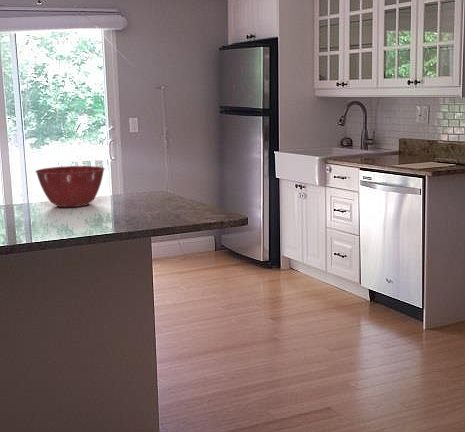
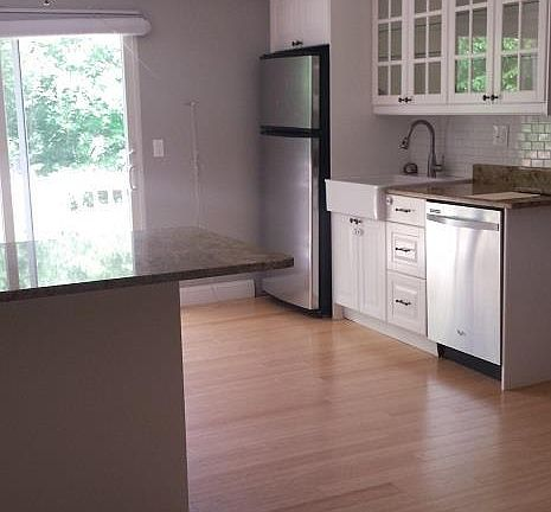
- mixing bowl (71, 187)
